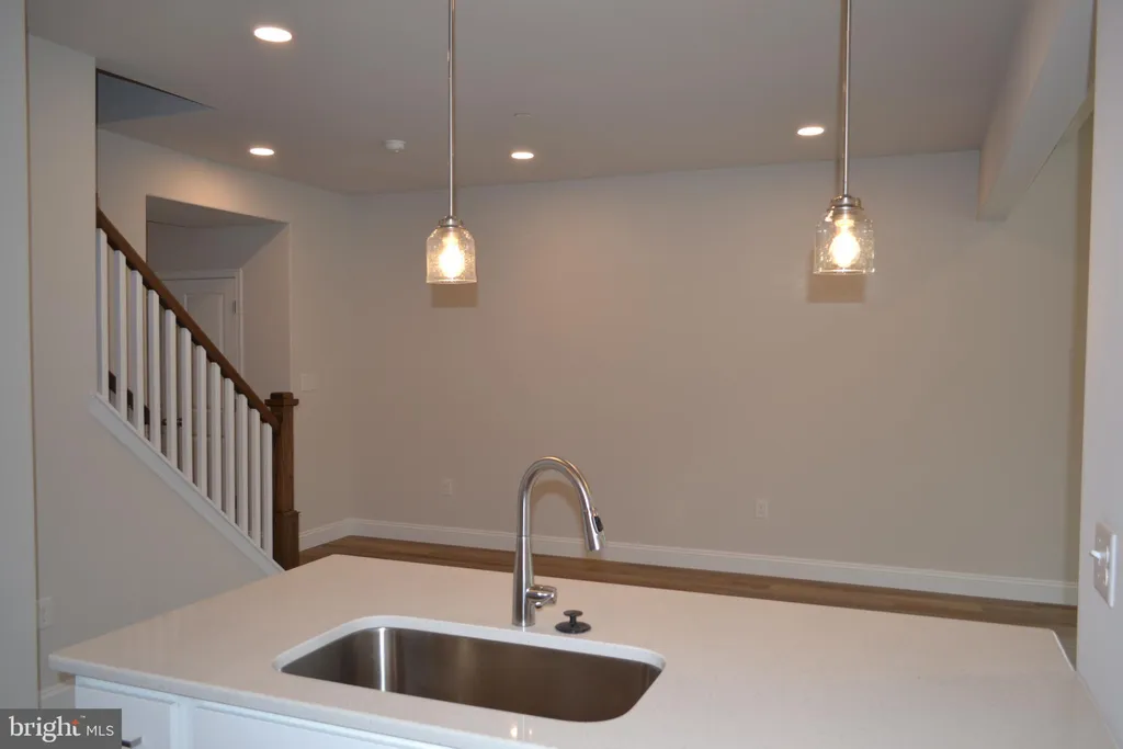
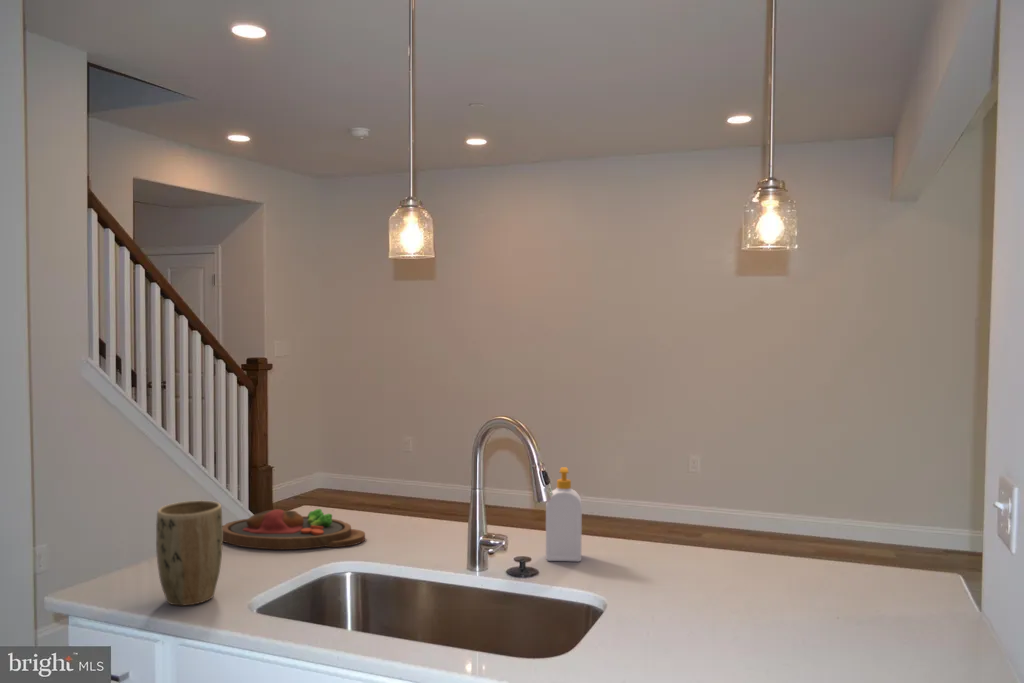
+ plant pot (190, 552)
+ soap bottle (563, 512)
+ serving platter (286, 523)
